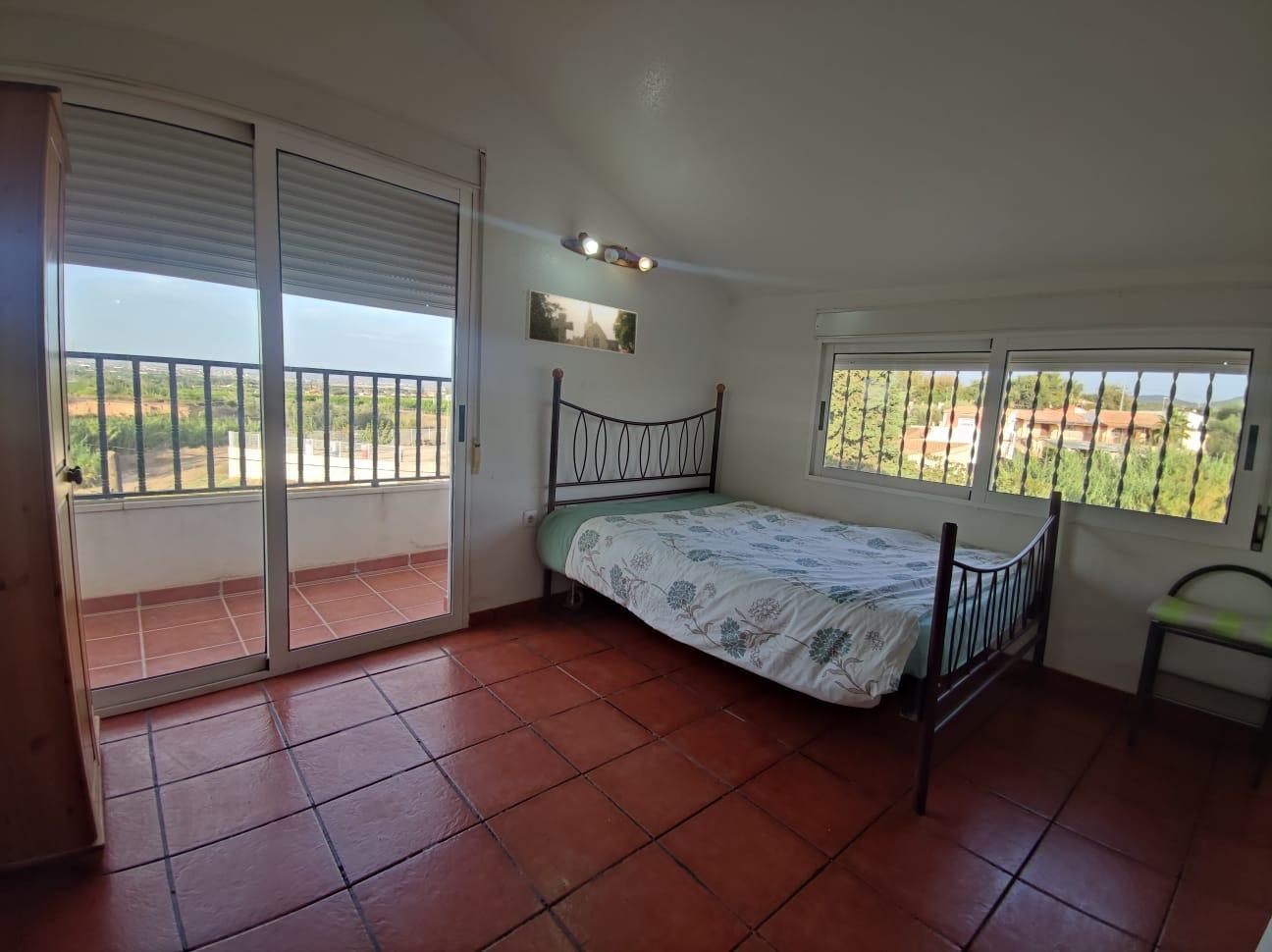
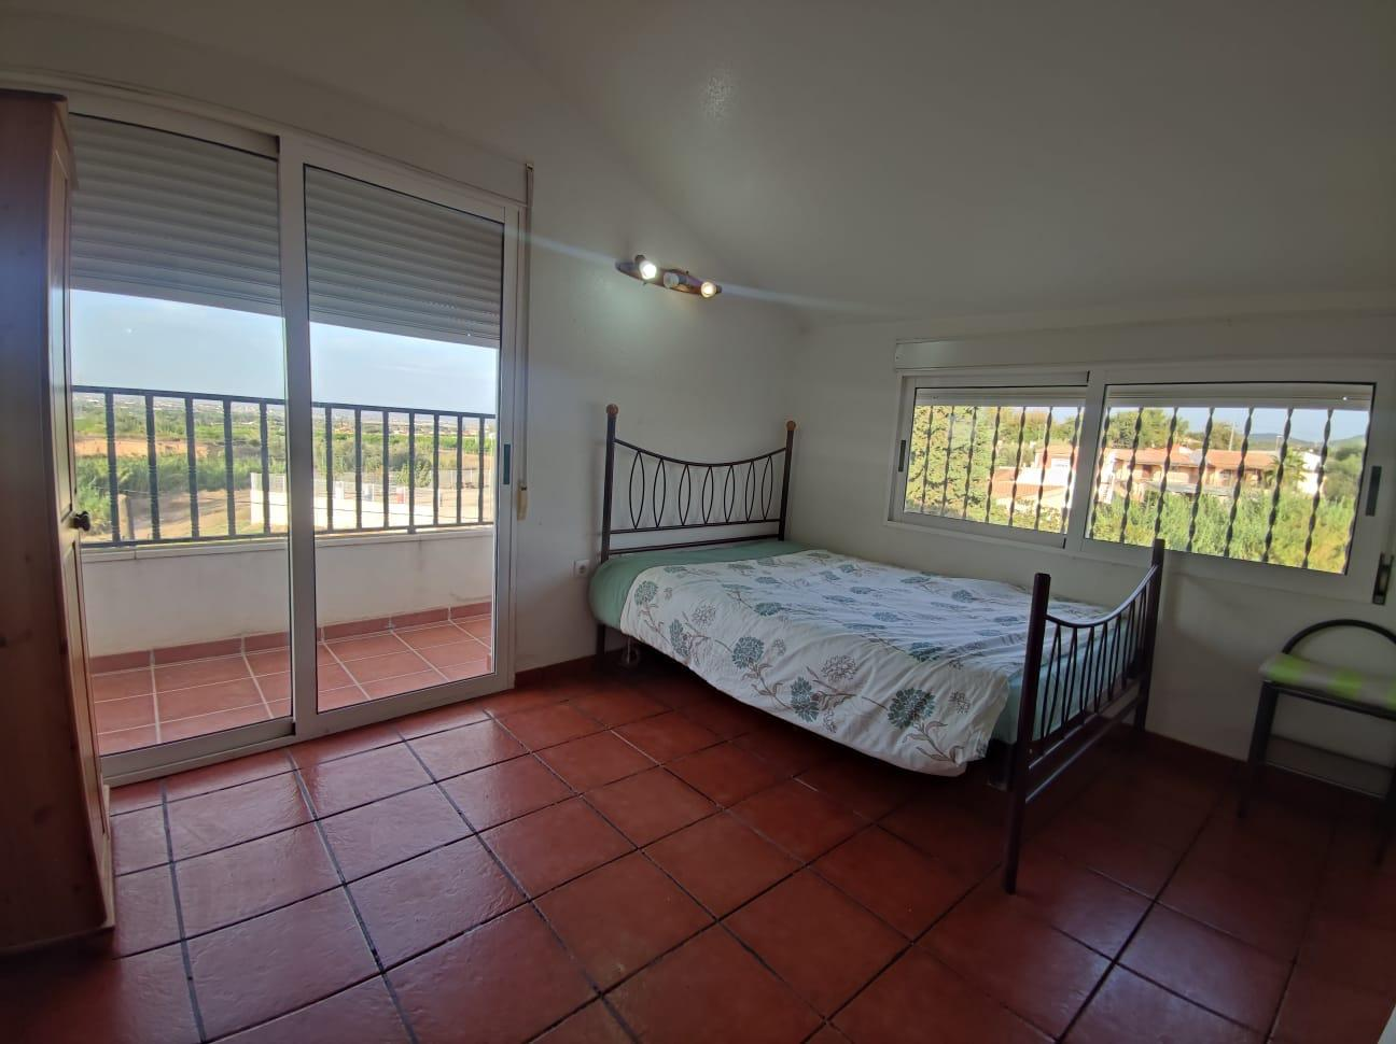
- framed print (585, 325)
